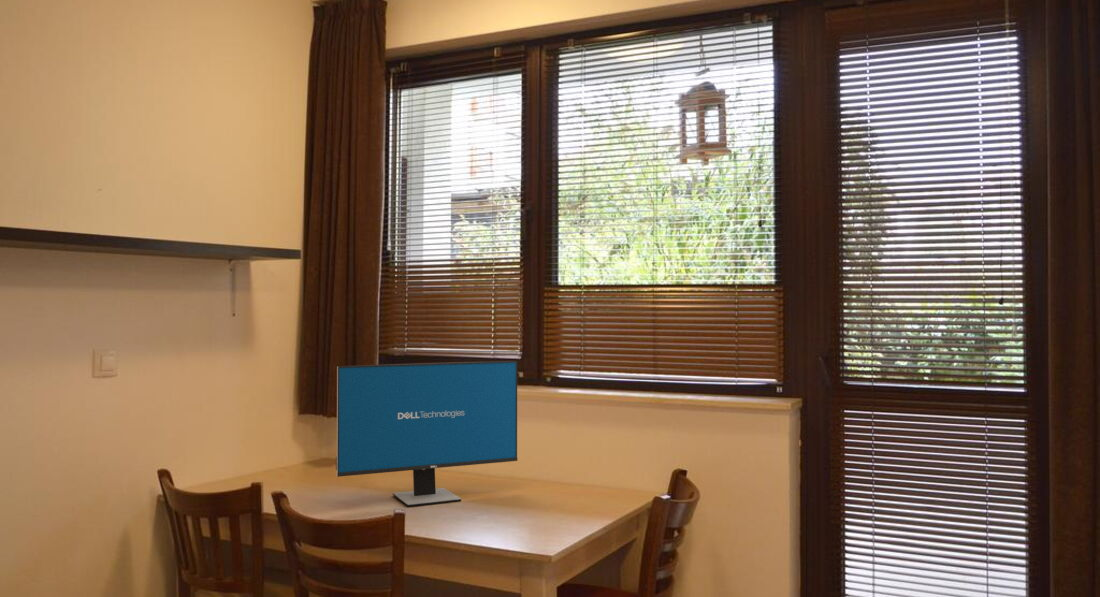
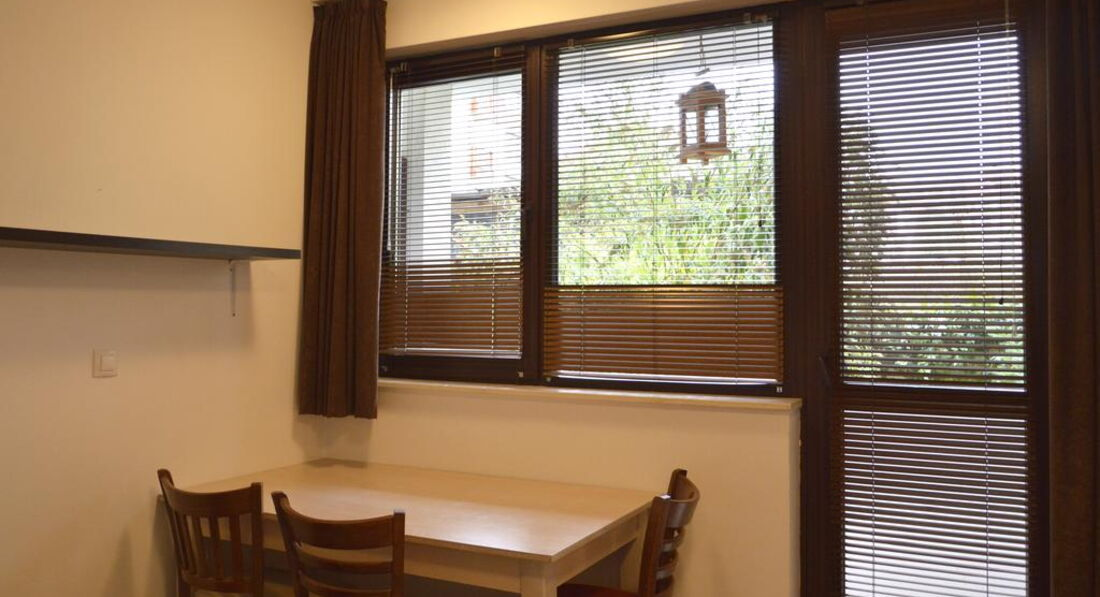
- computer monitor (426, 430)
